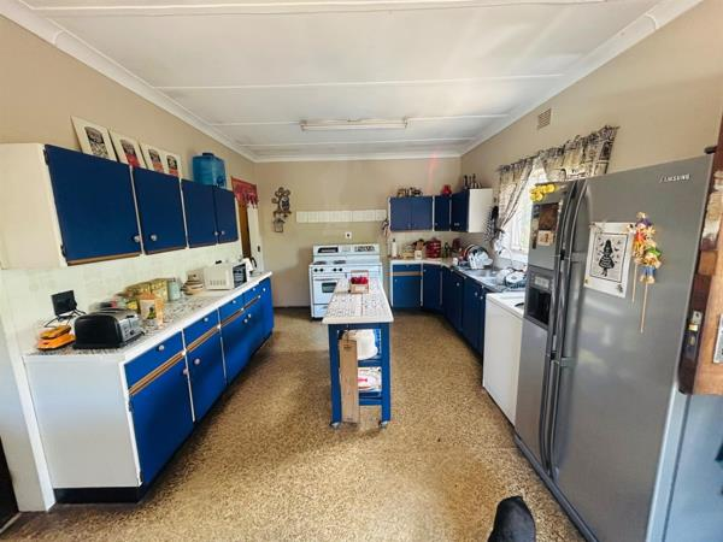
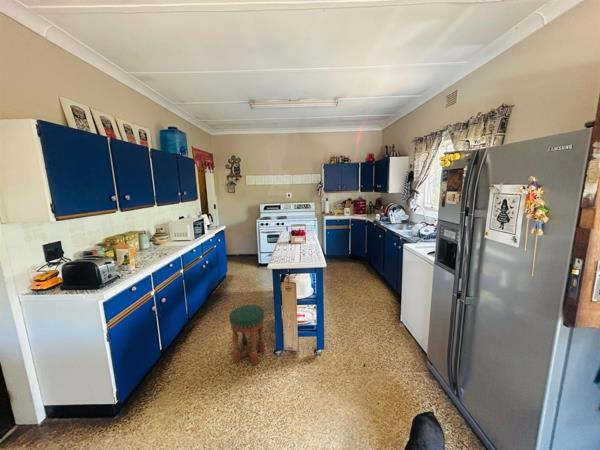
+ stool (247, 332)
